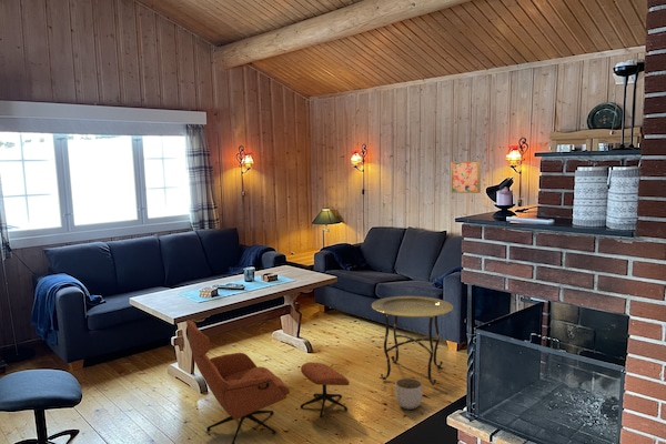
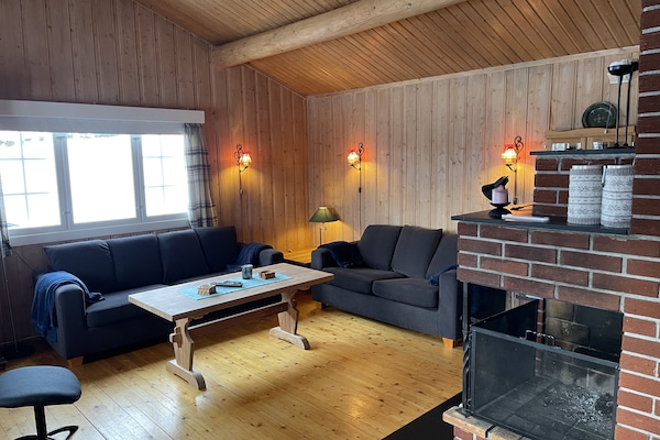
- lounge chair (269, 370)
- wall art (465, 176)
- side table (412, 339)
- planter (408, 394)
